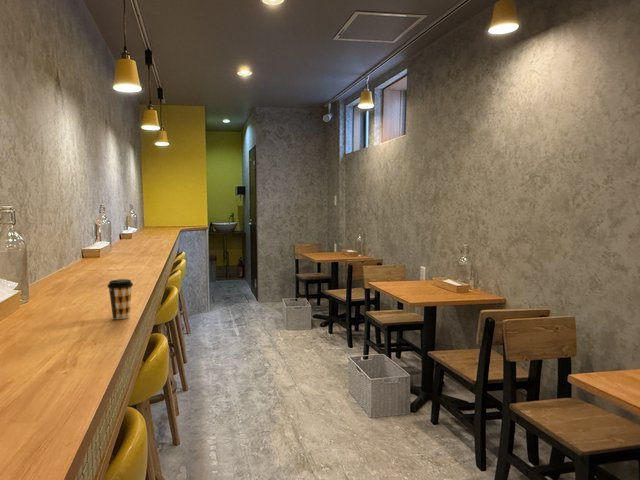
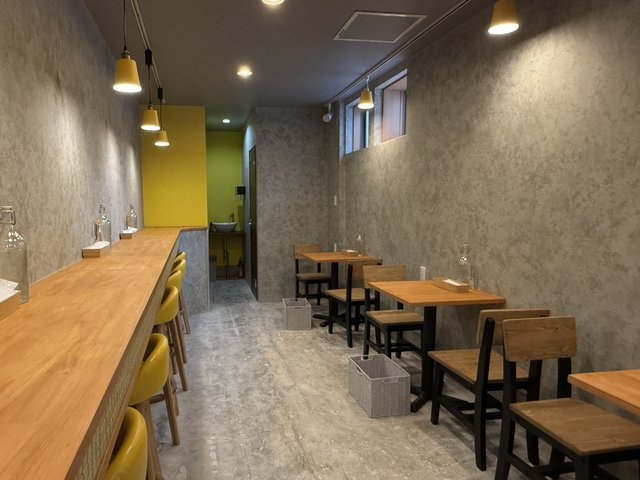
- coffee cup (120, 299)
